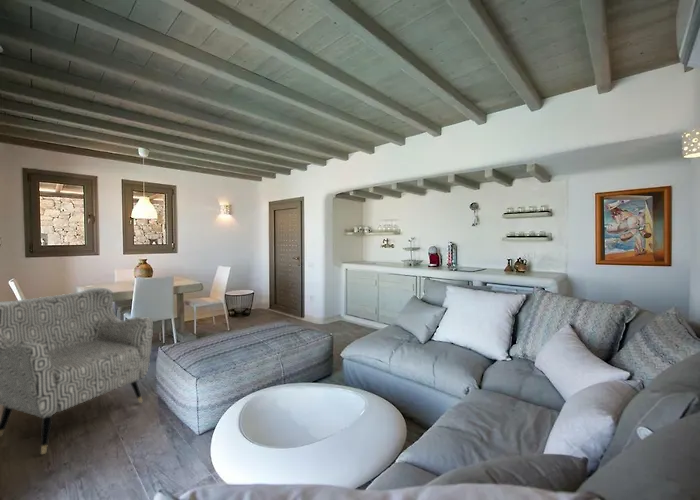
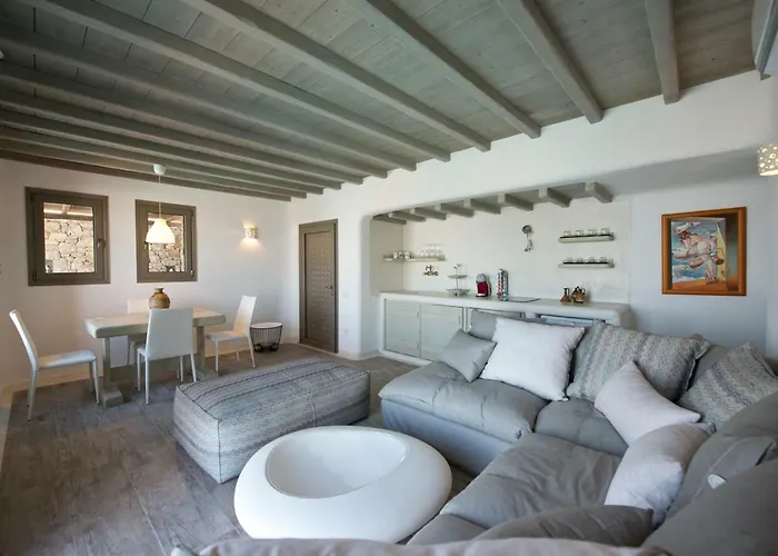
- armchair (70, 355)
